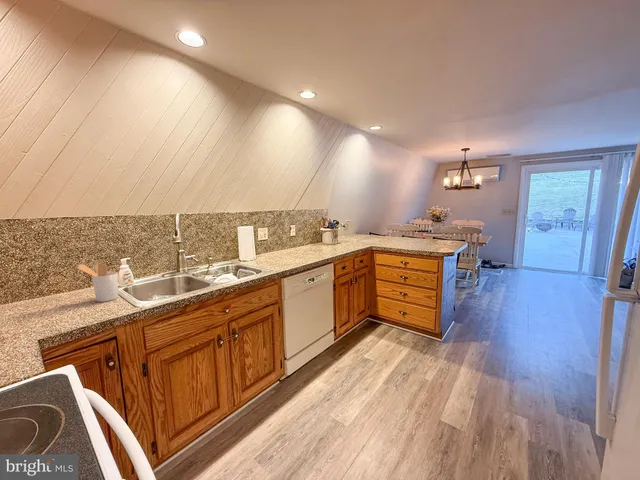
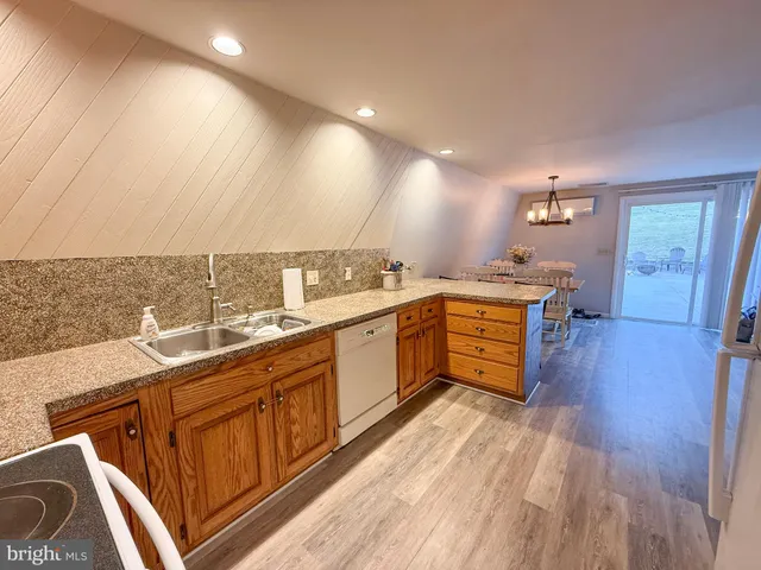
- utensil holder (98, 281)
